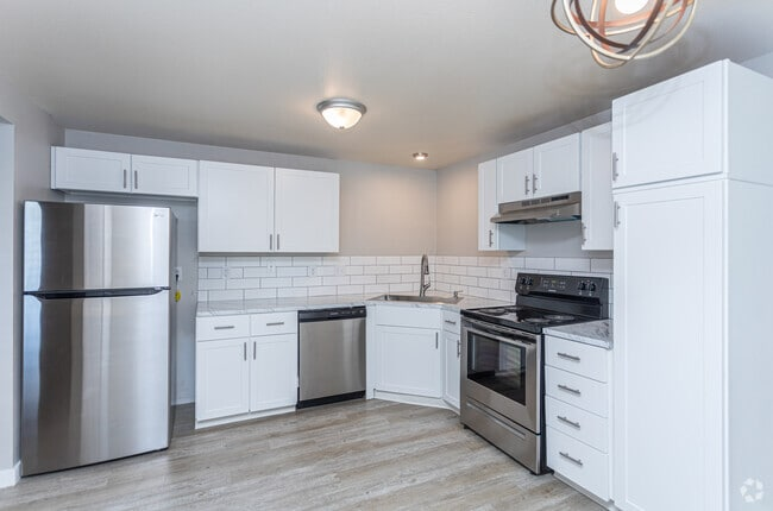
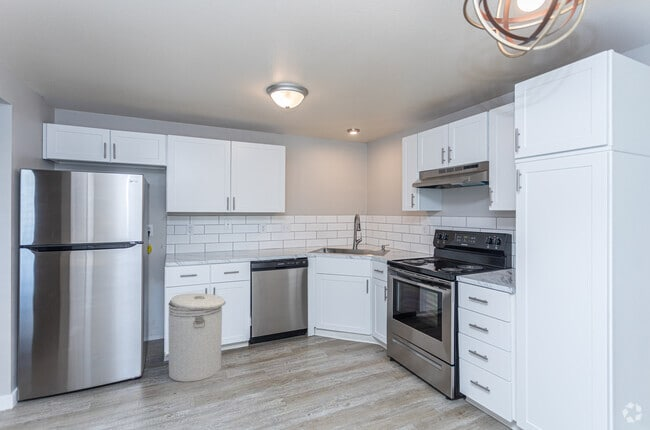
+ can (197, 332)
